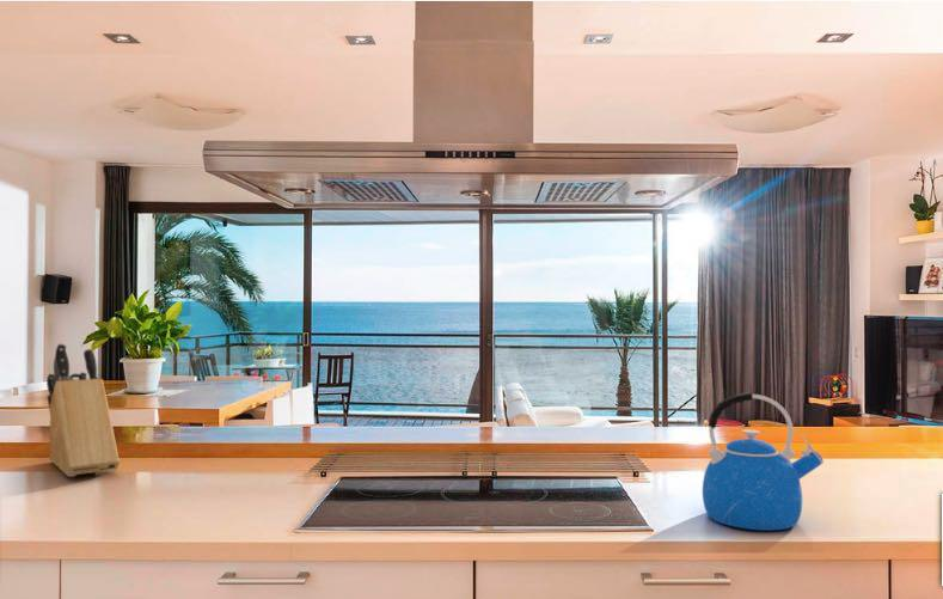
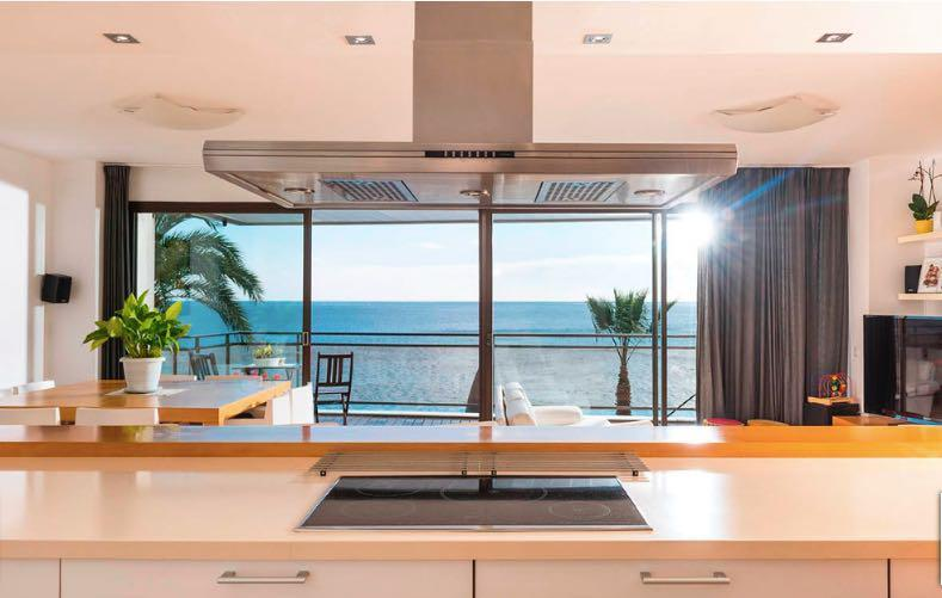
- knife block (80, 404)
- kettle (763, 456)
